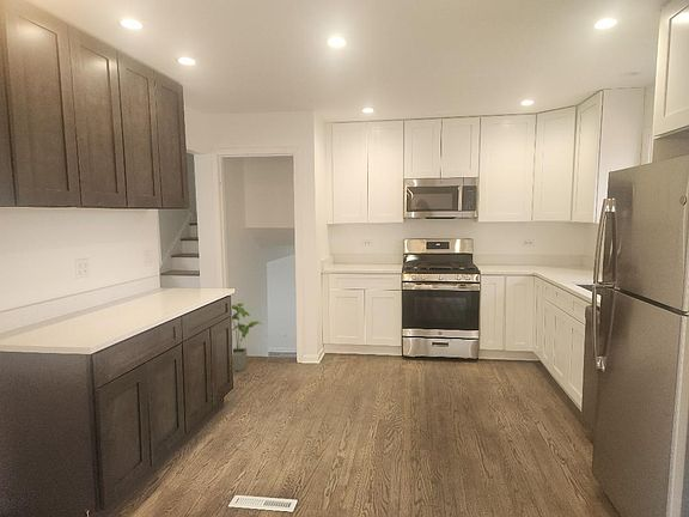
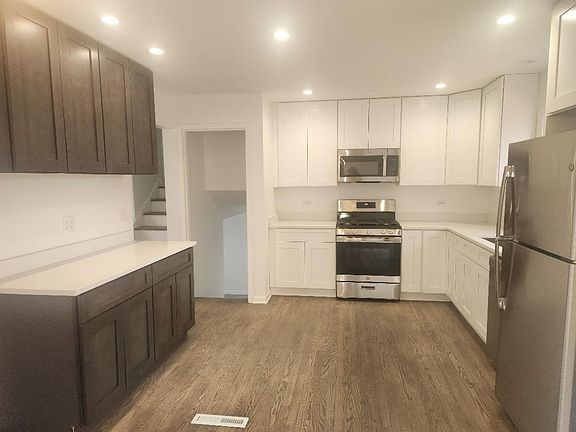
- house plant (242, 336)
